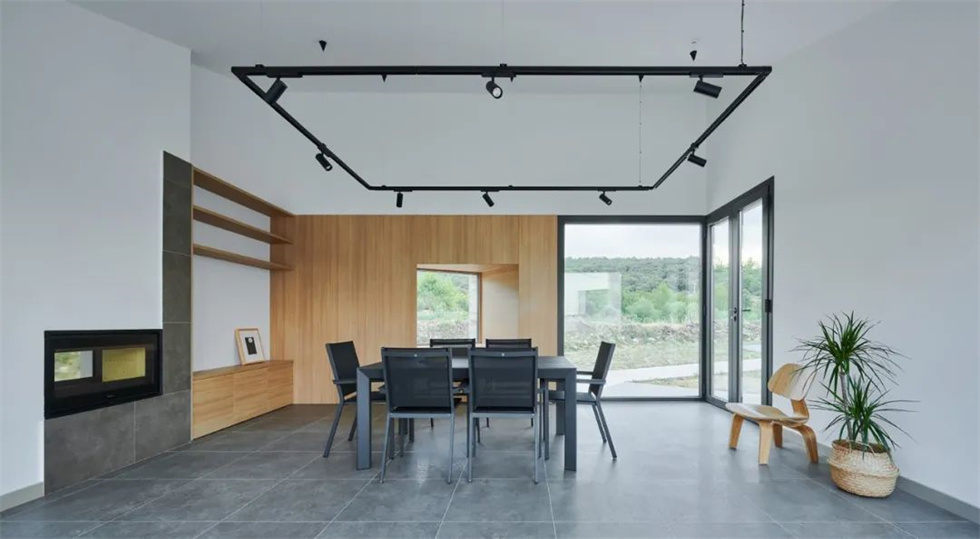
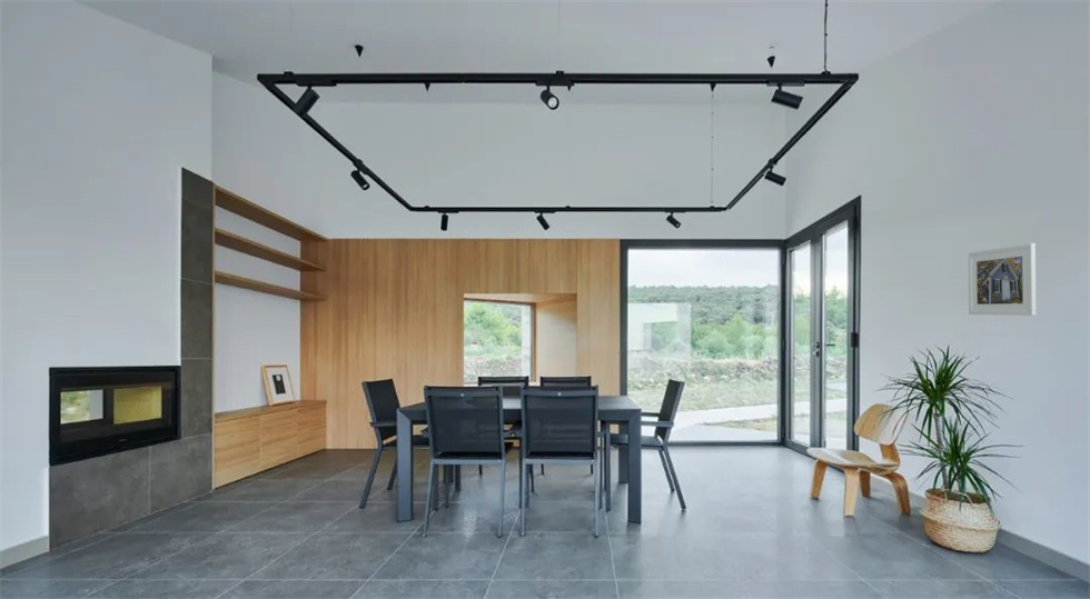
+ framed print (999, 281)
